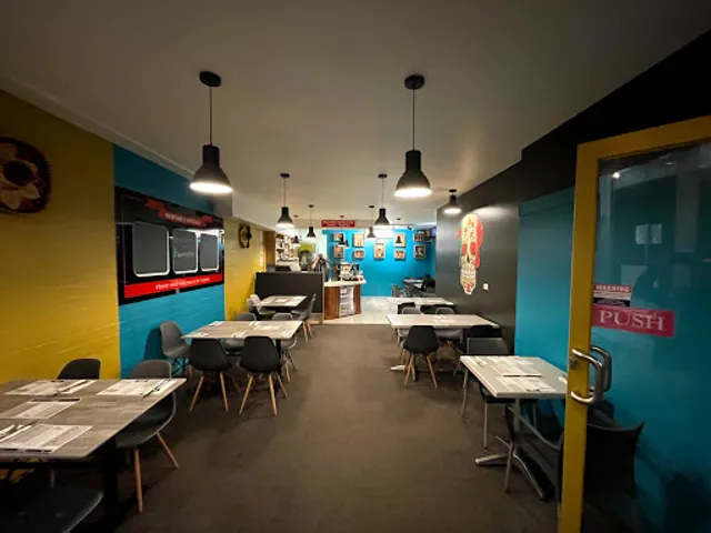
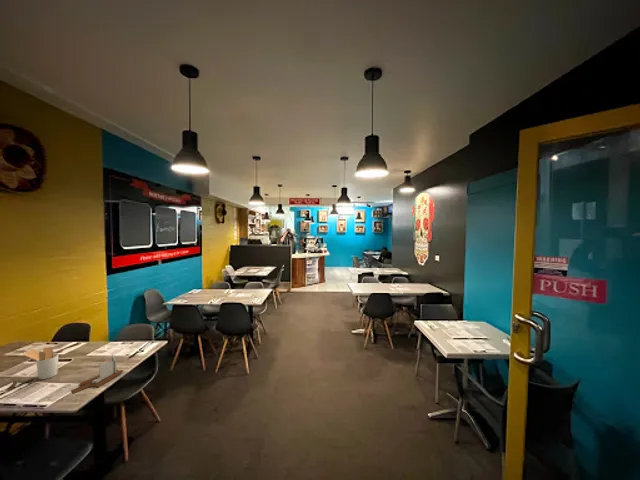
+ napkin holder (99, 370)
+ utensil holder (42, 362)
